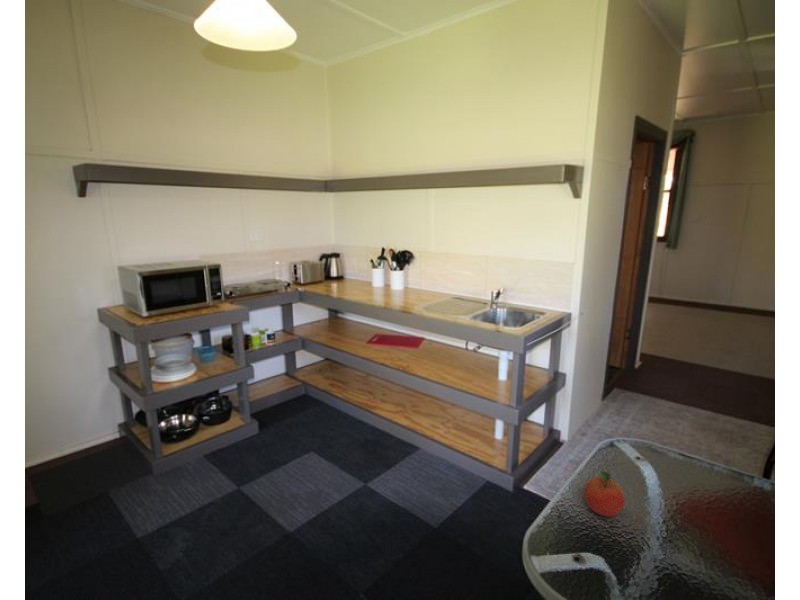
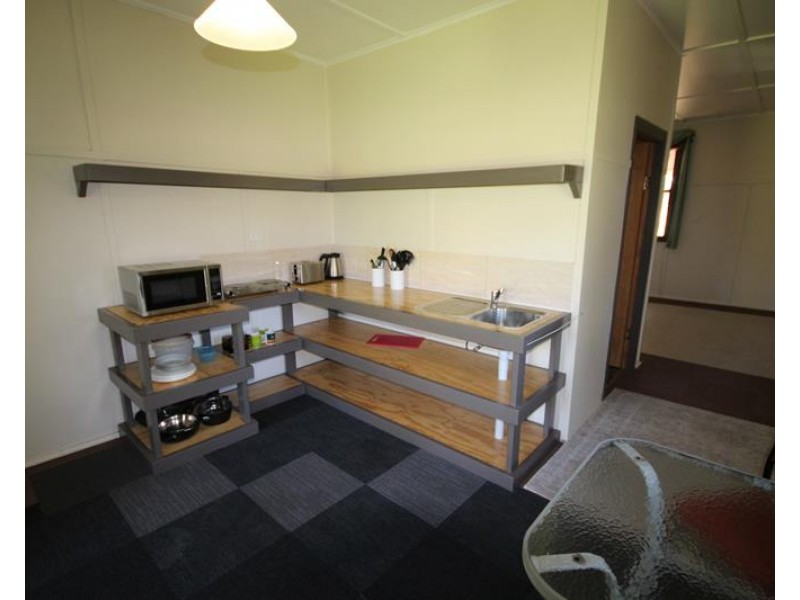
- fruit (604, 493)
